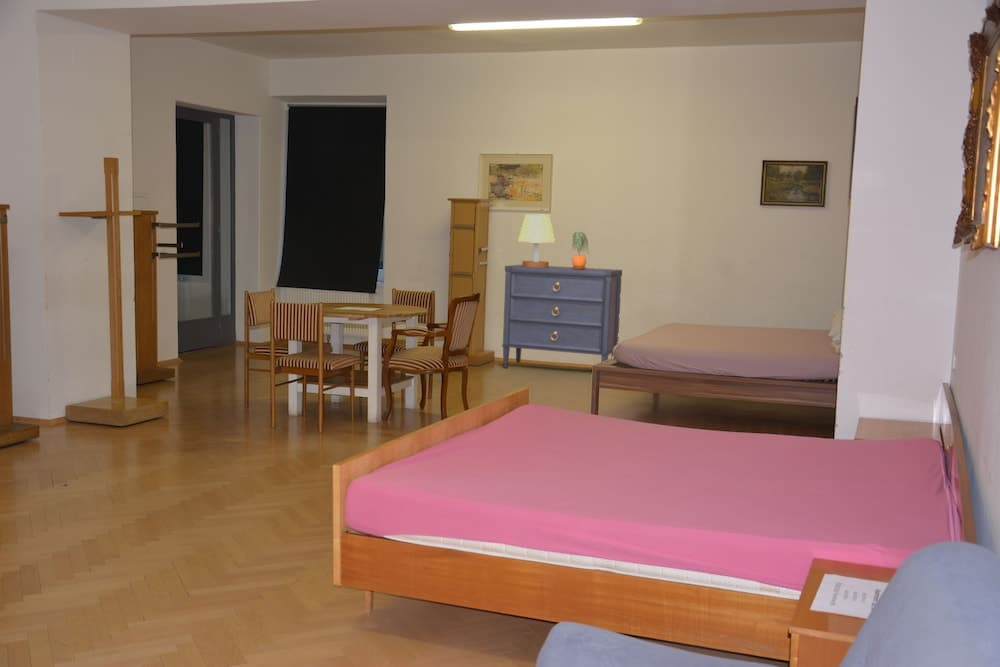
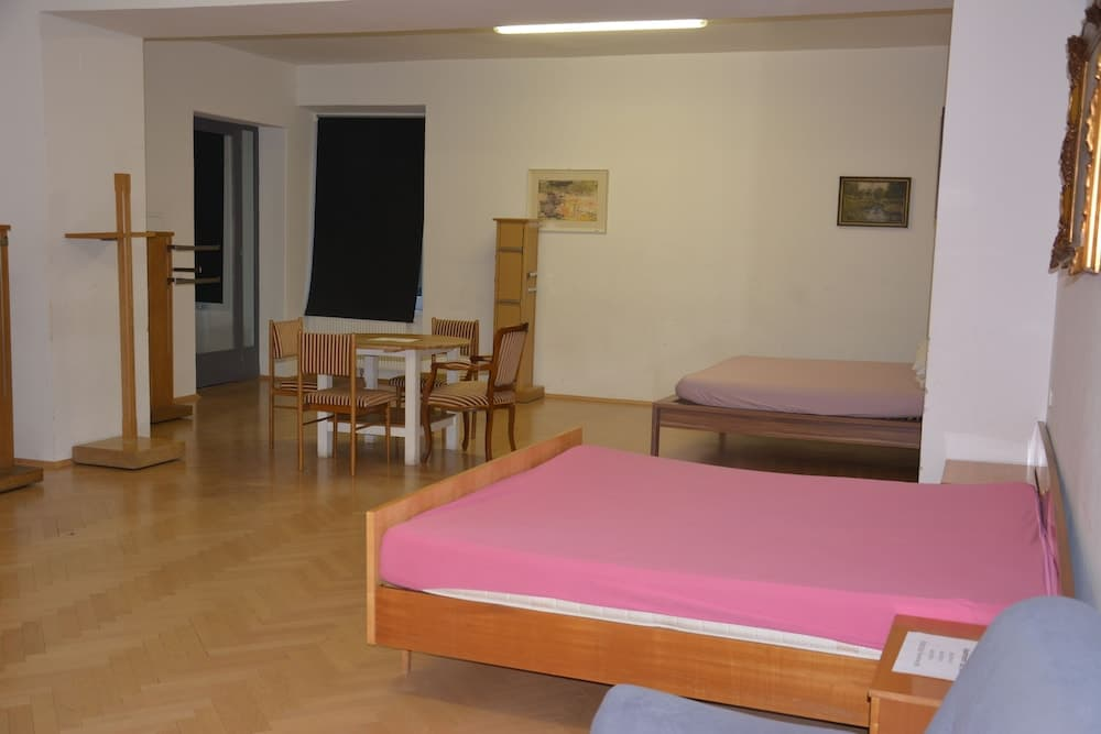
- potted plant (579, 250)
- dresser (561, 318)
- table lamp (536, 240)
